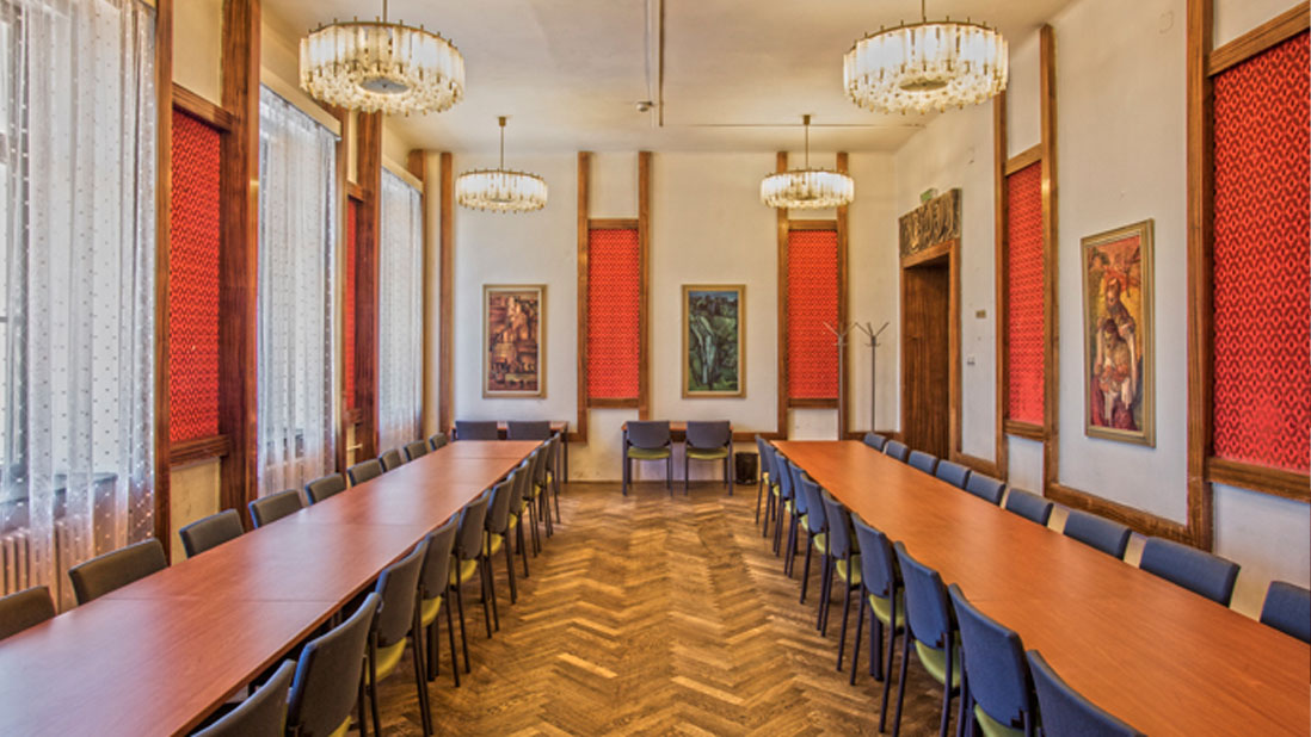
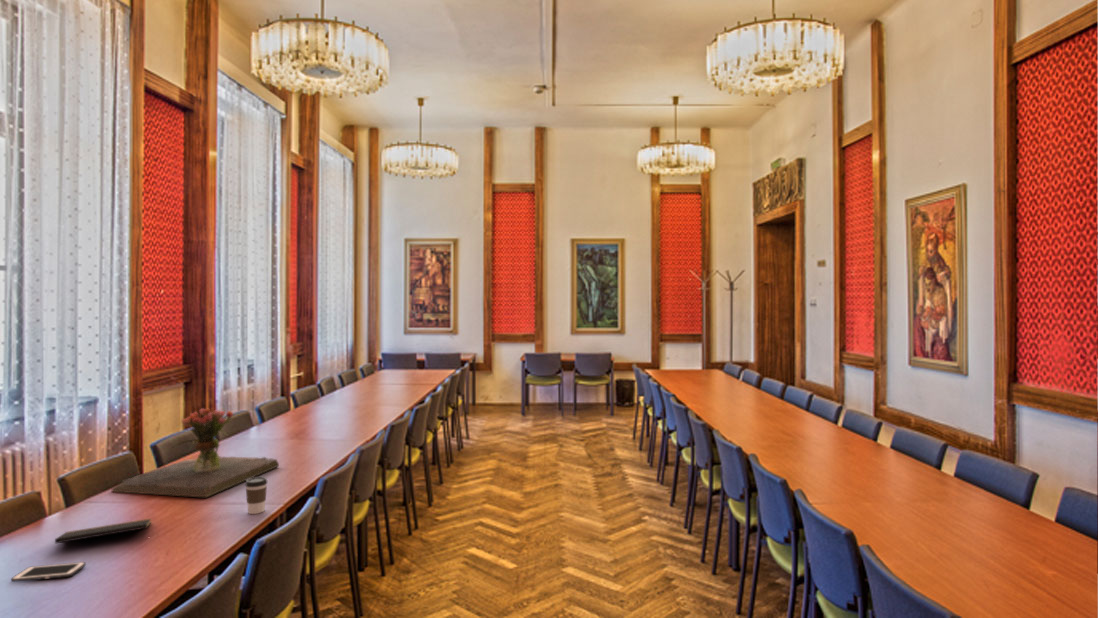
+ notepad (106, 530)
+ cell phone (49, 571)
+ flower arrangement (201, 443)
+ coffee cup (256, 495)
